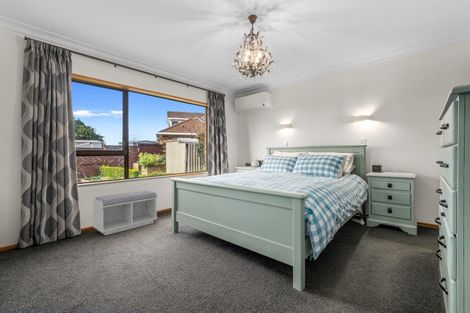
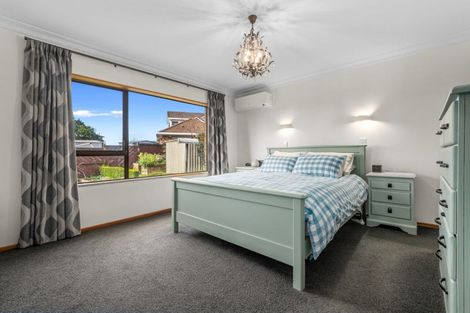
- bench (126, 210)
